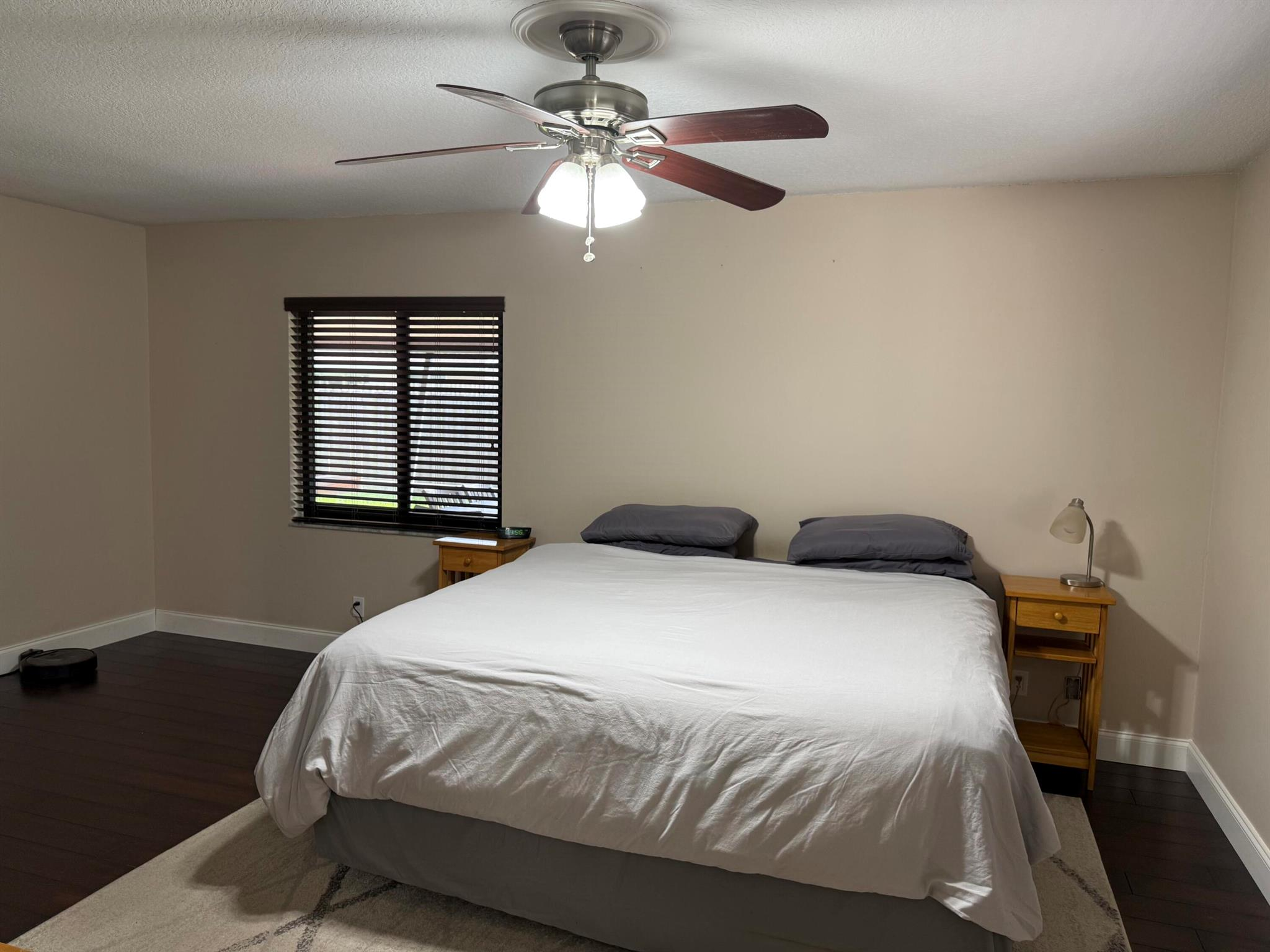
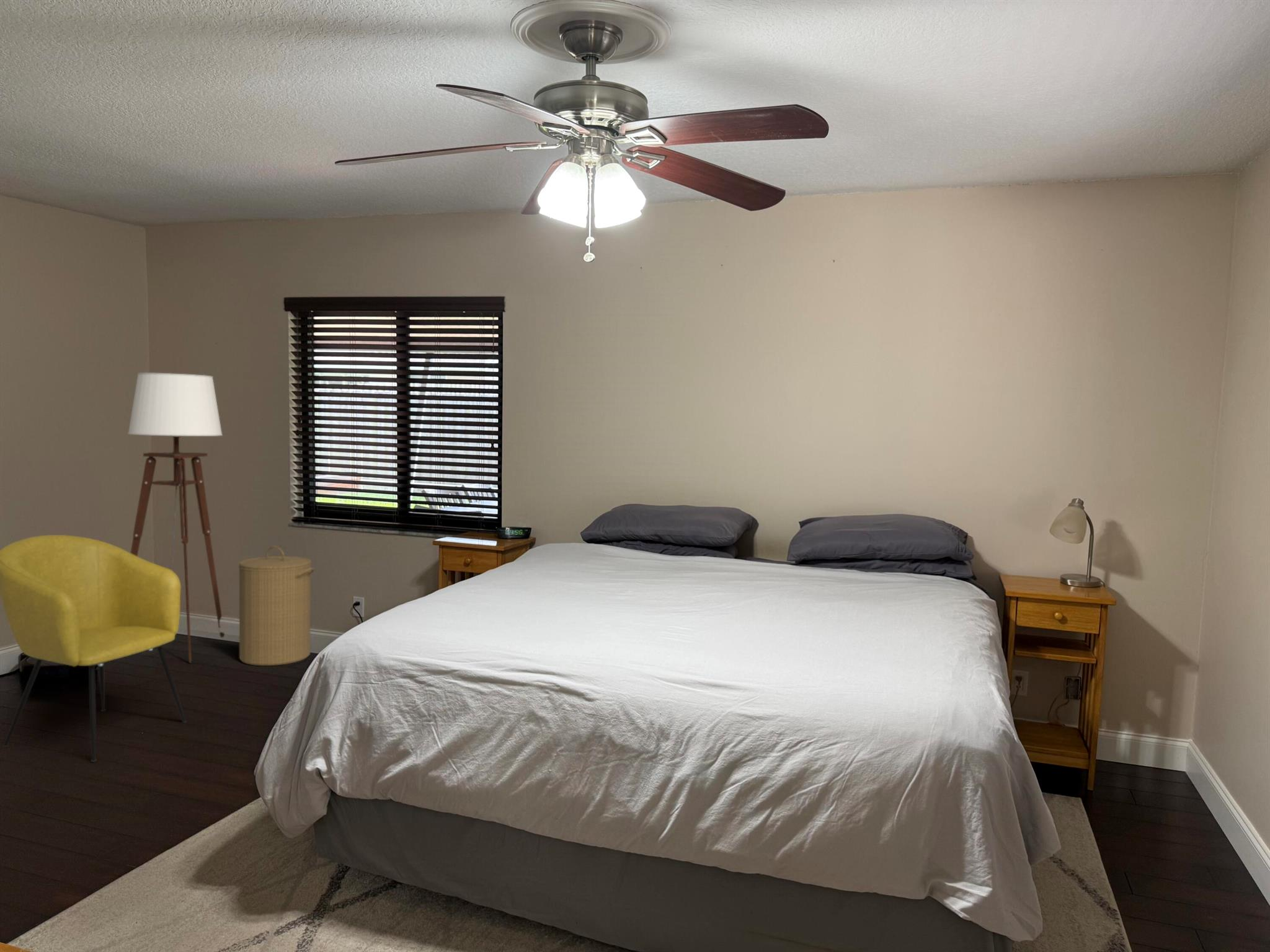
+ armchair (87, 637)
+ floor lamp (174, 511)
+ laundry hamper (275, 601)
